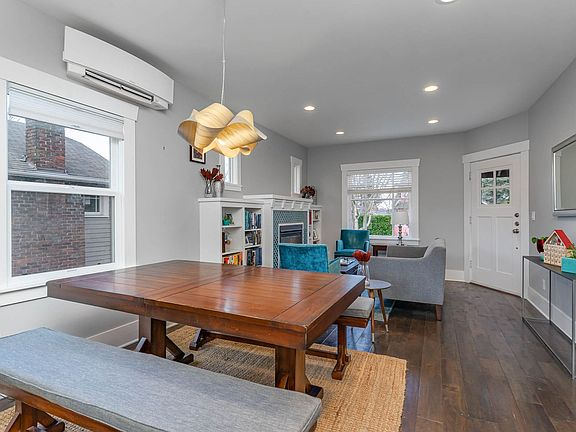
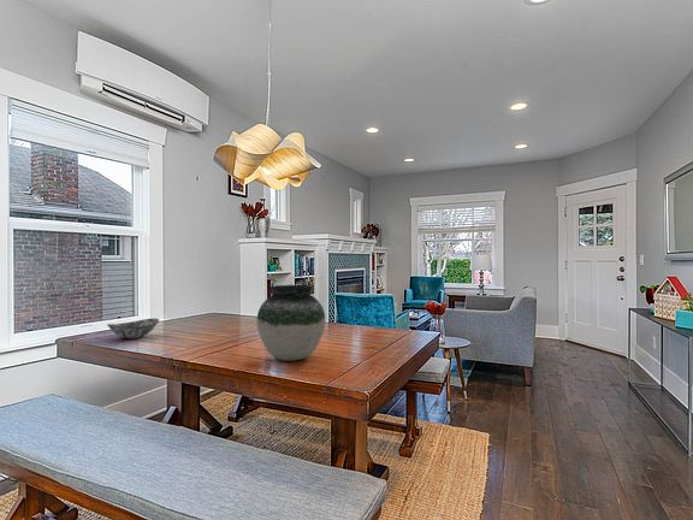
+ vase (291, 321)
+ decorative bowl (134, 329)
